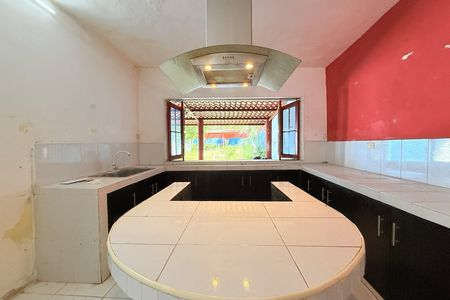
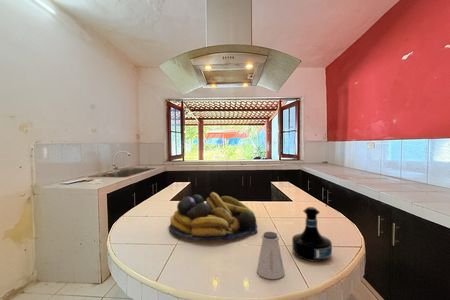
+ tequila bottle (311, 231)
+ fruit bowl (213, 209)
+ saltshaker (270, 252)
